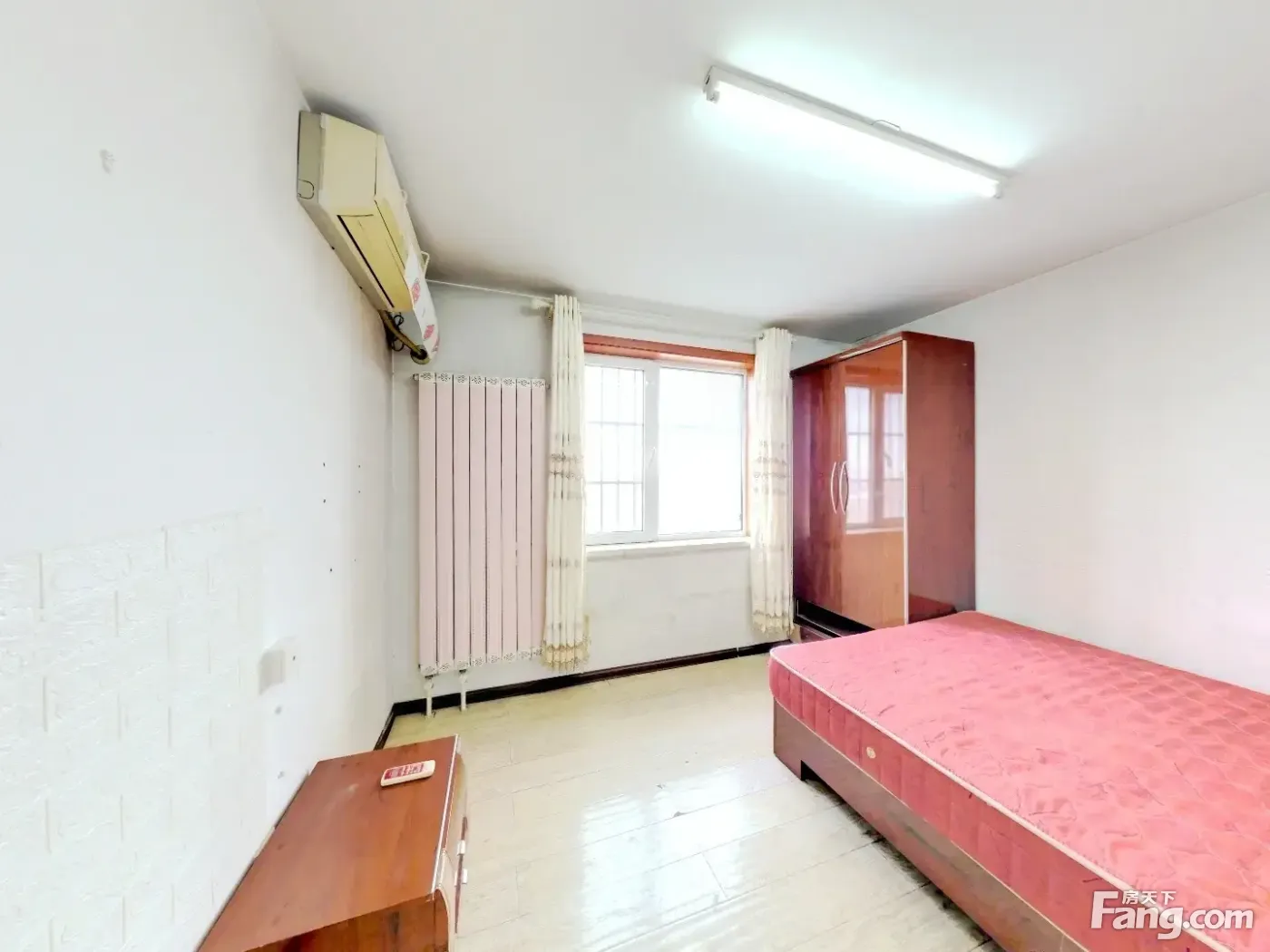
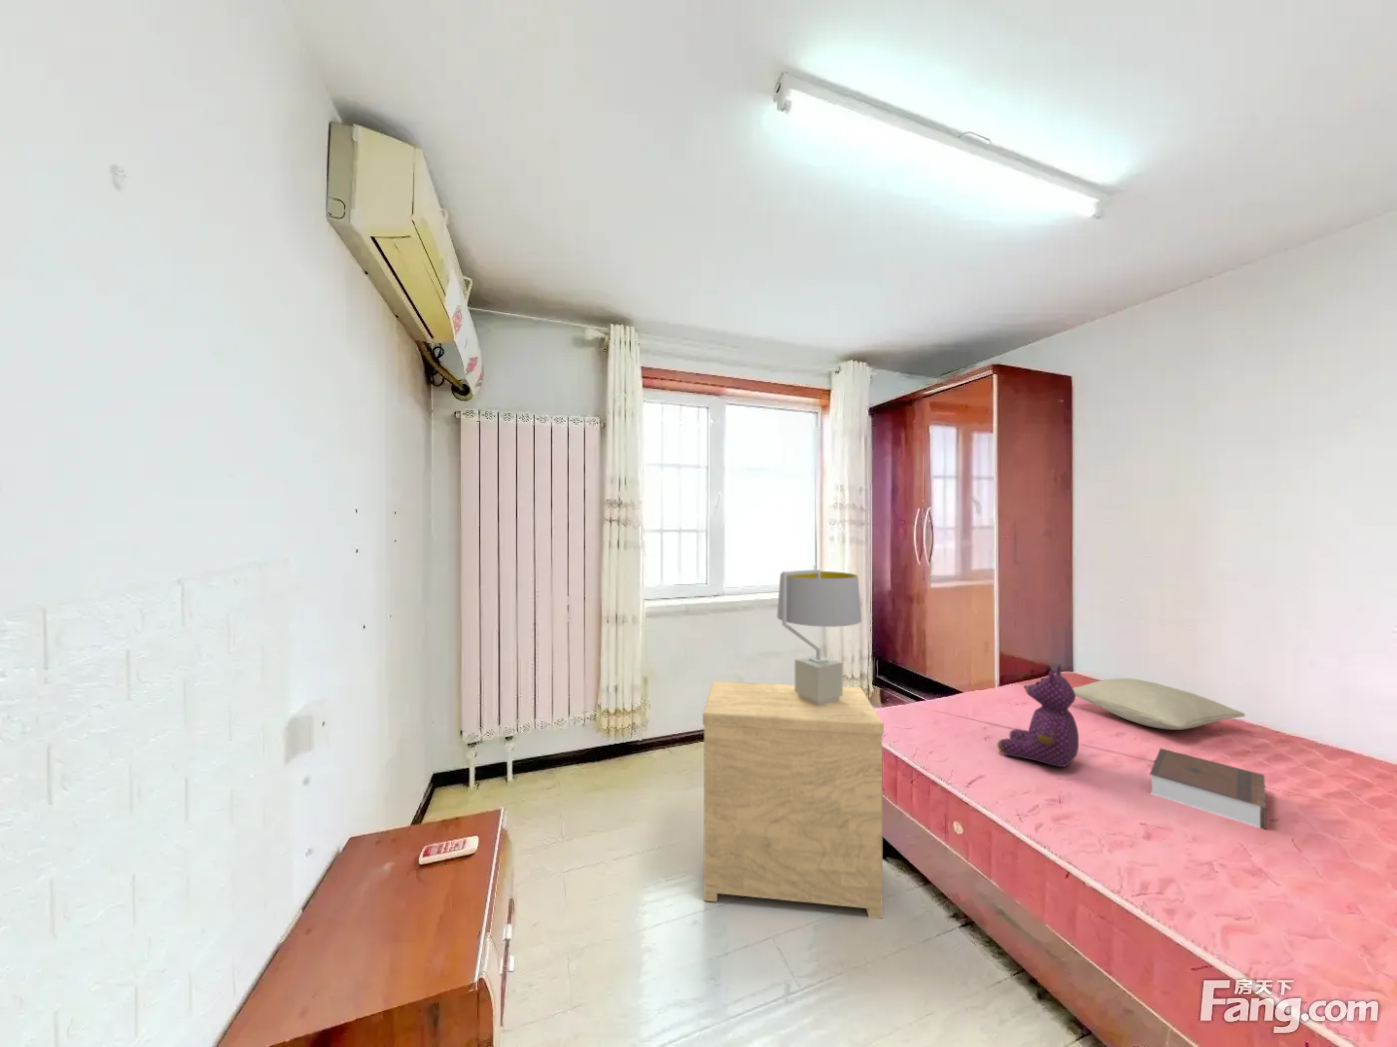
+ side table (788, 782)
+ pillow (1148, 701)
+ table lamp (816, 625)
+ book (1207, 784)
+ teddy bear (1037, 710)
